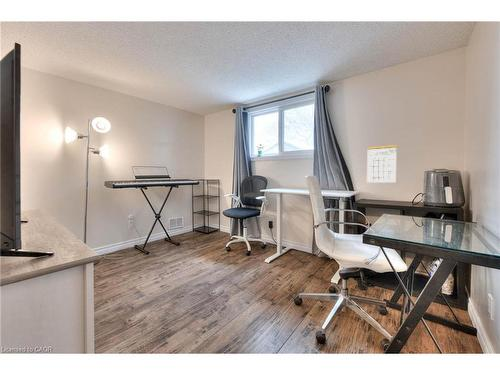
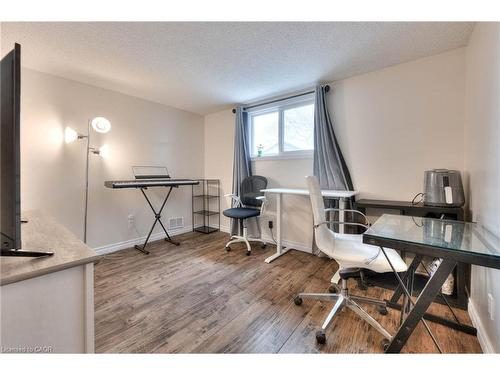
- calendar (381, 160)
